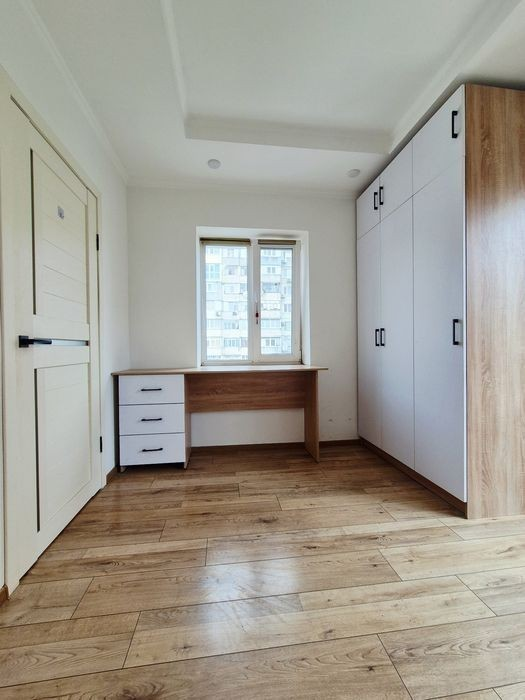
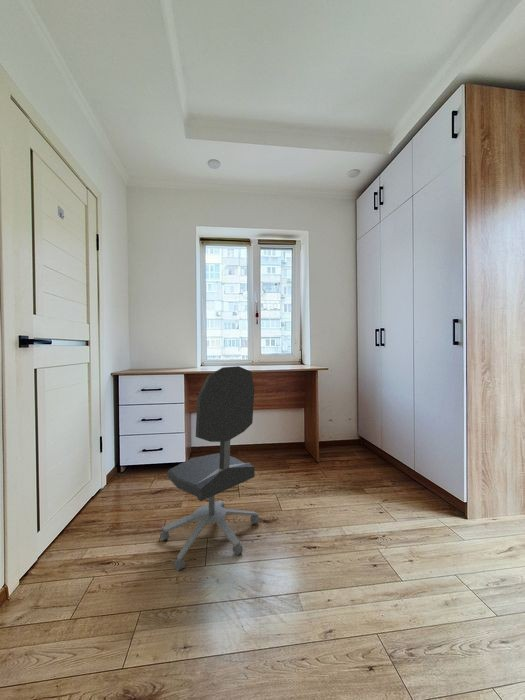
+ office chair (211, 454)
